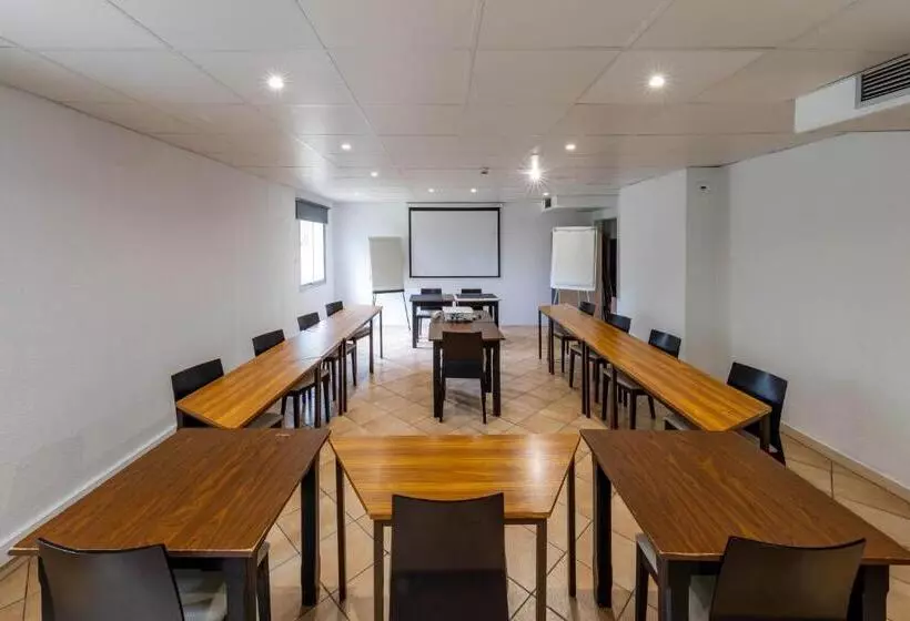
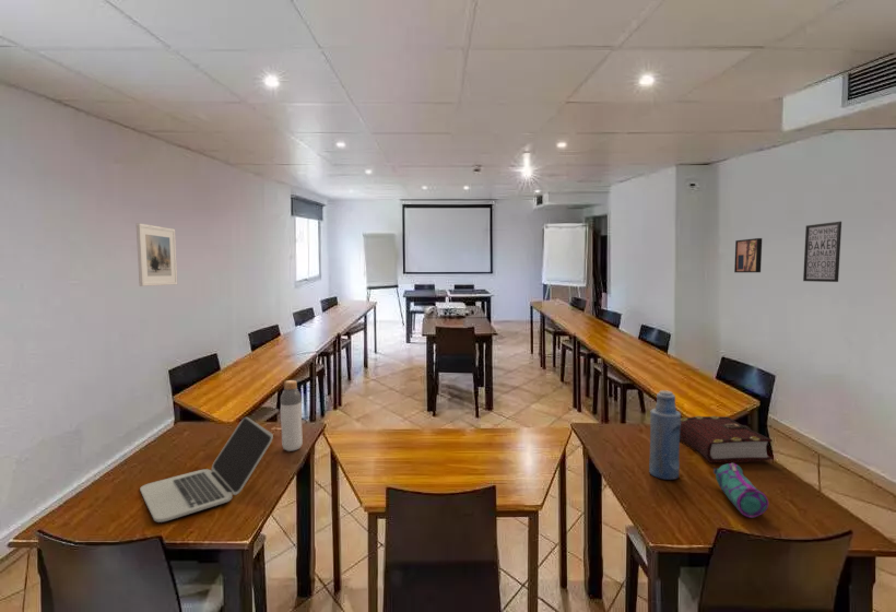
+ wall art (821, 252)
+ bottle (664, 433)
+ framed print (157, 256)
+ bottle (291, 414)
+ book (718, 436)
+ wall art (747, 256)
+ laptop (212, 466)
+ pencil case (740, 487)
